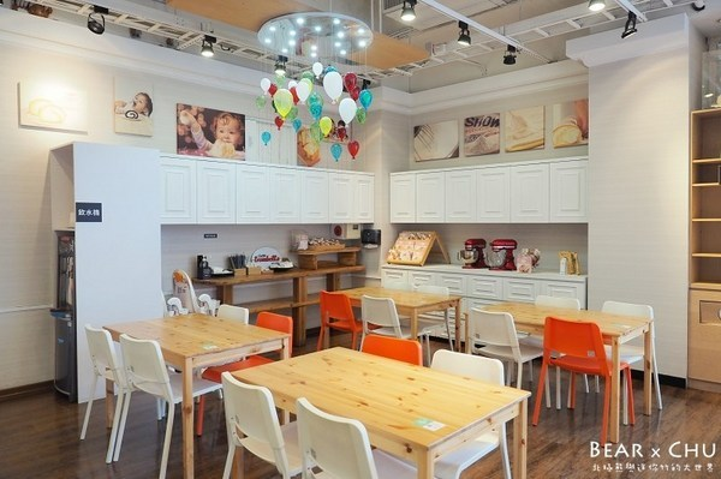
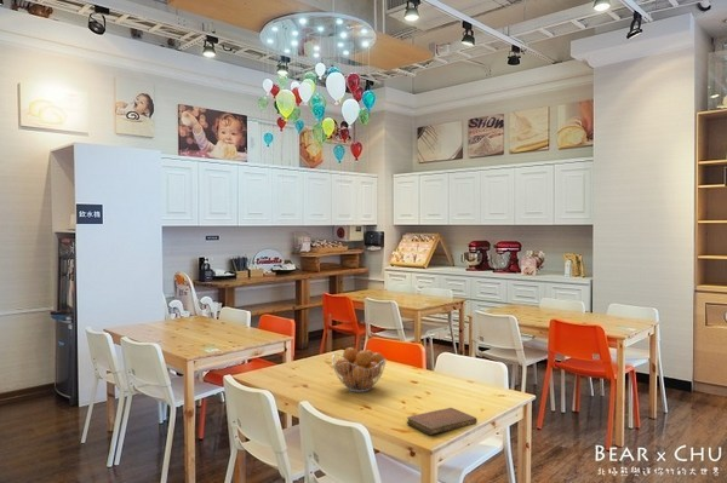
+ fruit basket (359, 368)
+ notebook (441, 420)
